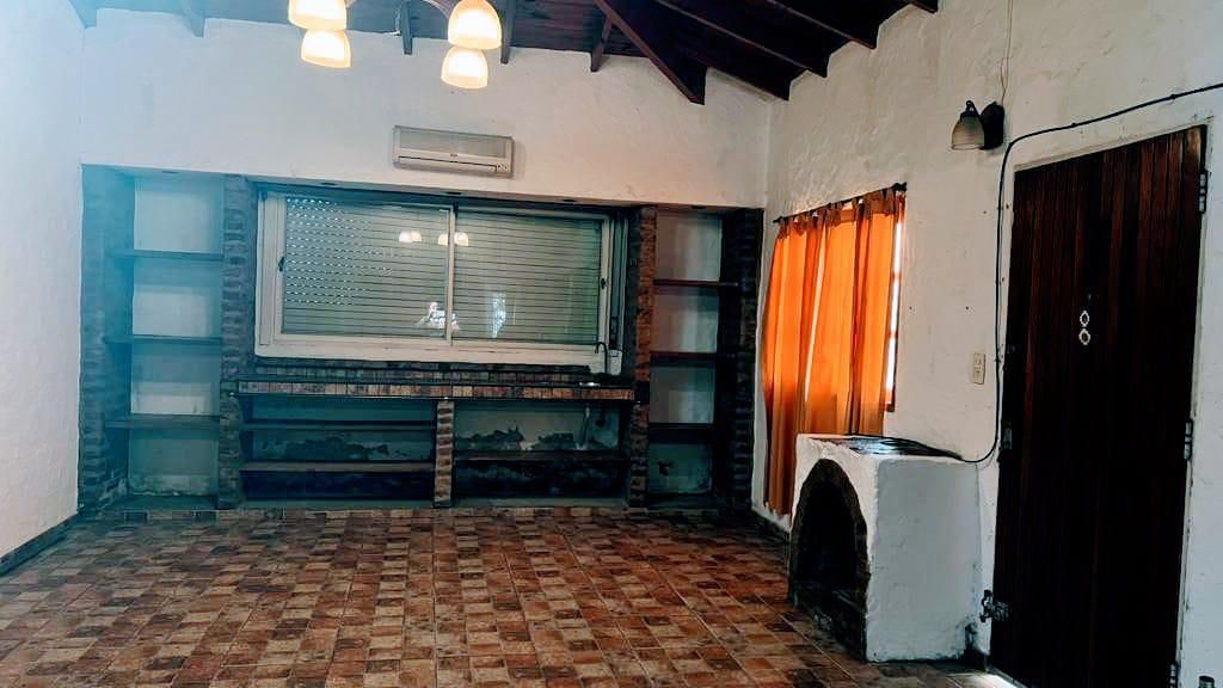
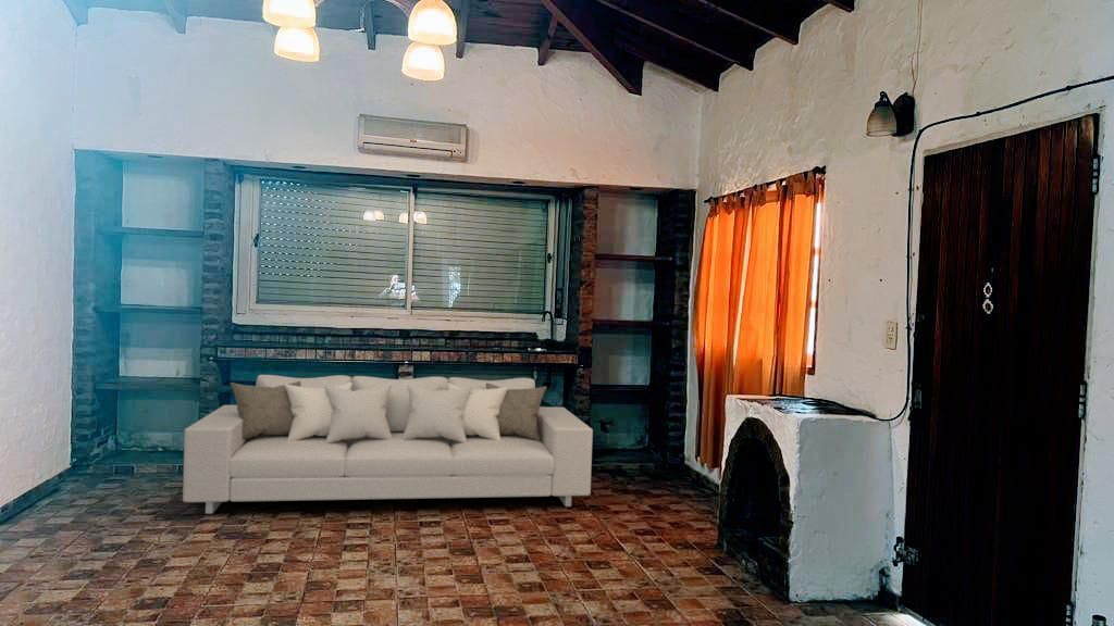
+ sofa (399, 437)
